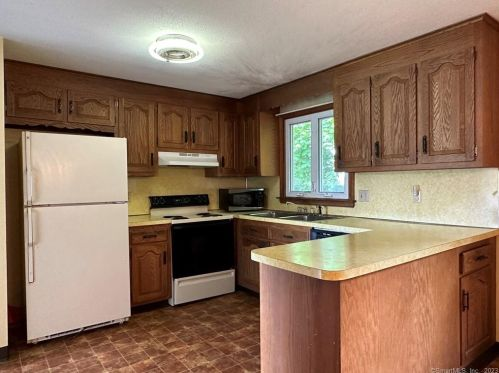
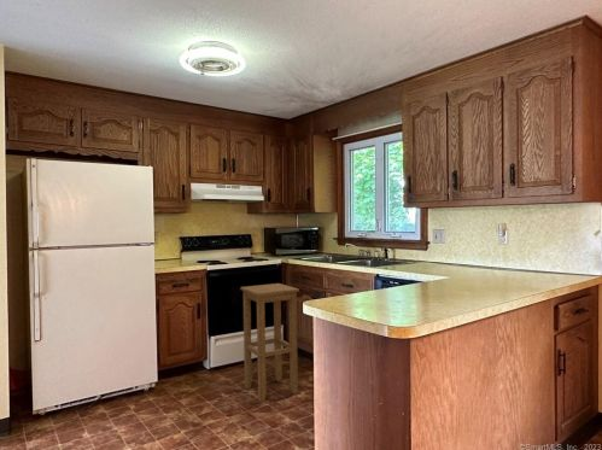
+ stool (269, 339)
